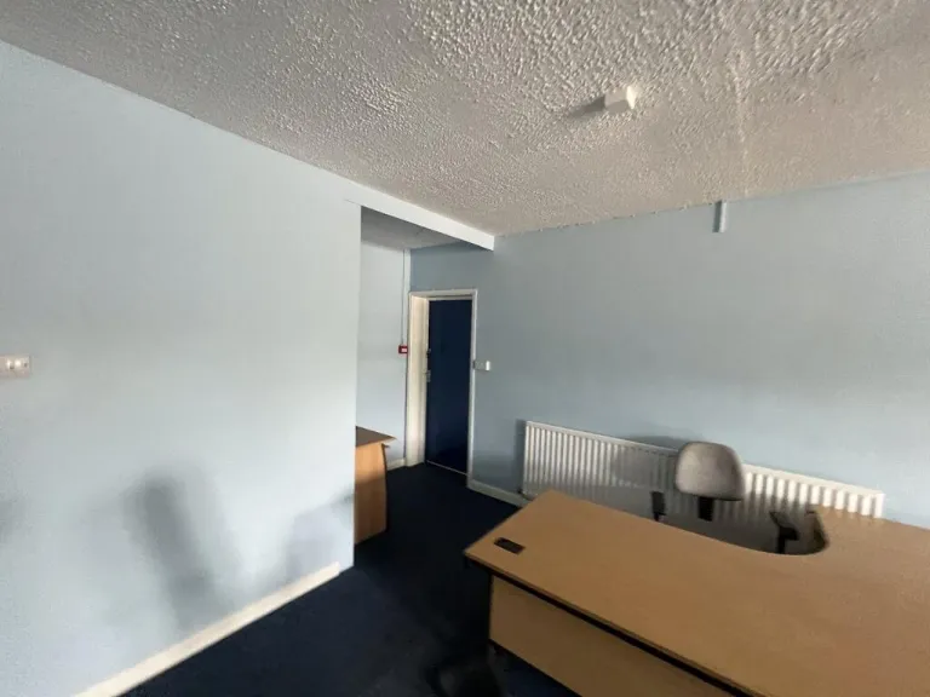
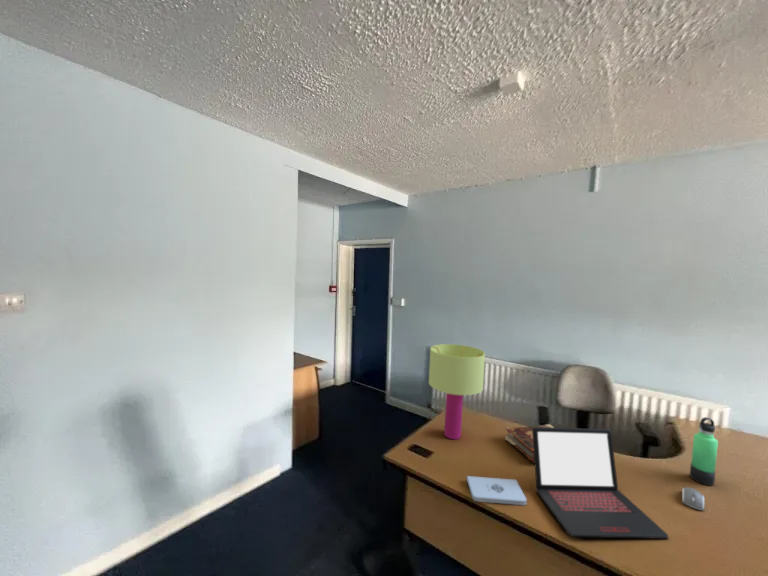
+ notepad (495, 489)
+ computer mouse (693, 495)
+ thermos bottle (704, 449)
+ table lamp (454, 393)
+ book (532, 443)
+ laptop (592, 477)
